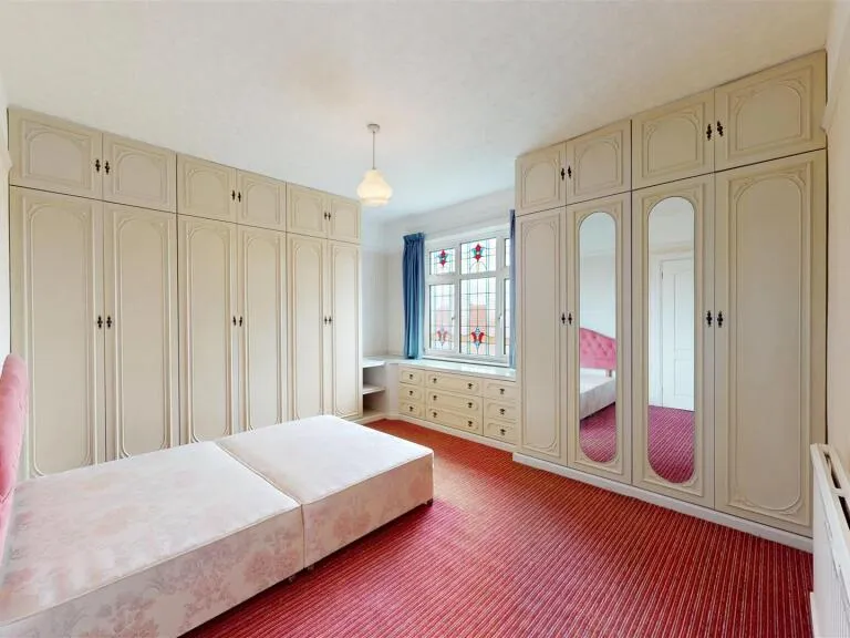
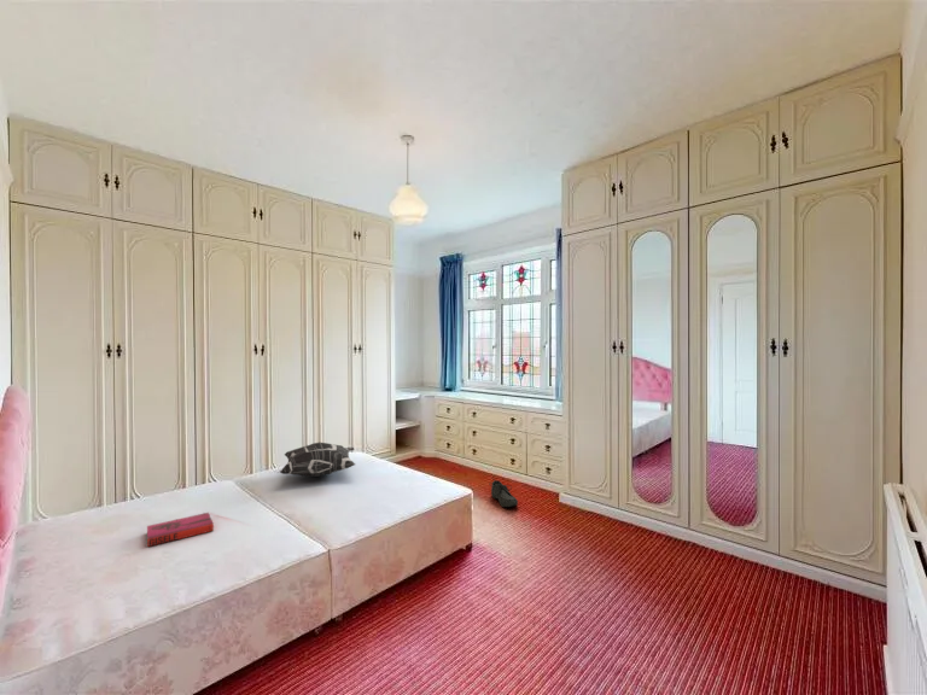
+ decorative pillow (320, 459)
+ hardback book (180, 527)
+ arctic (503, 490)
